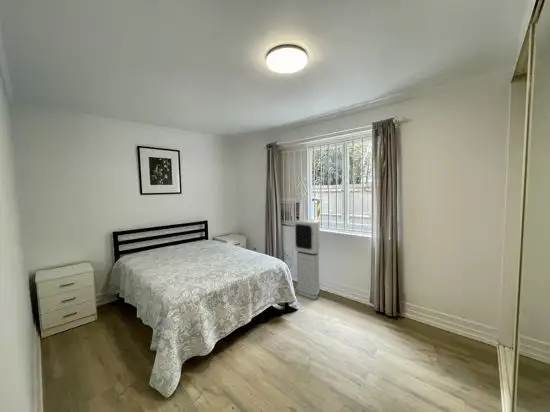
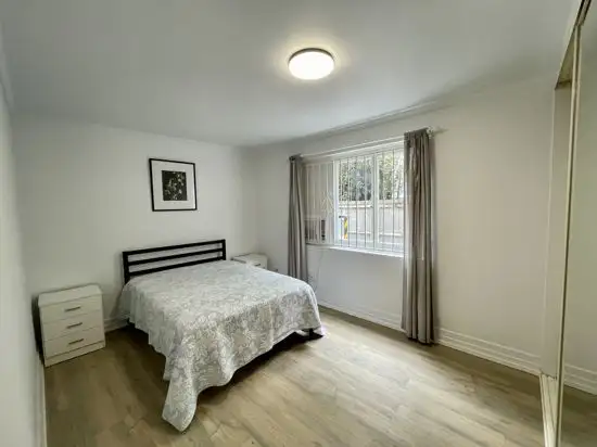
- air purifier (311, 256)
